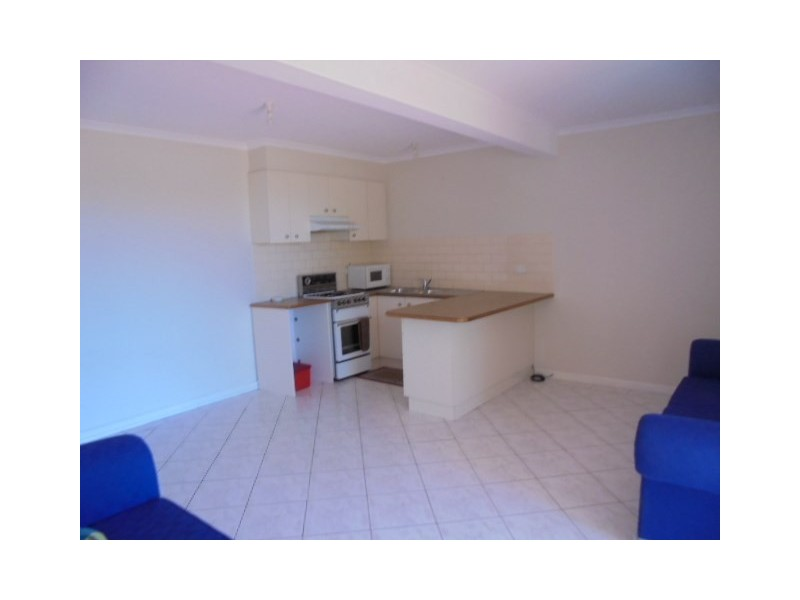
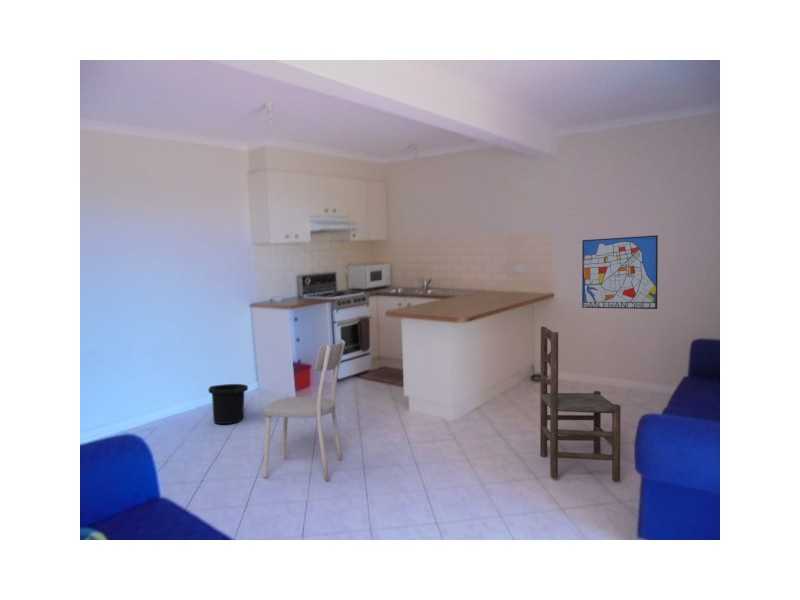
+ wall art (618, 273)
+ dining chair (305, 405)
+ dining chair (575, 397)
+ trash can (228, 403)
